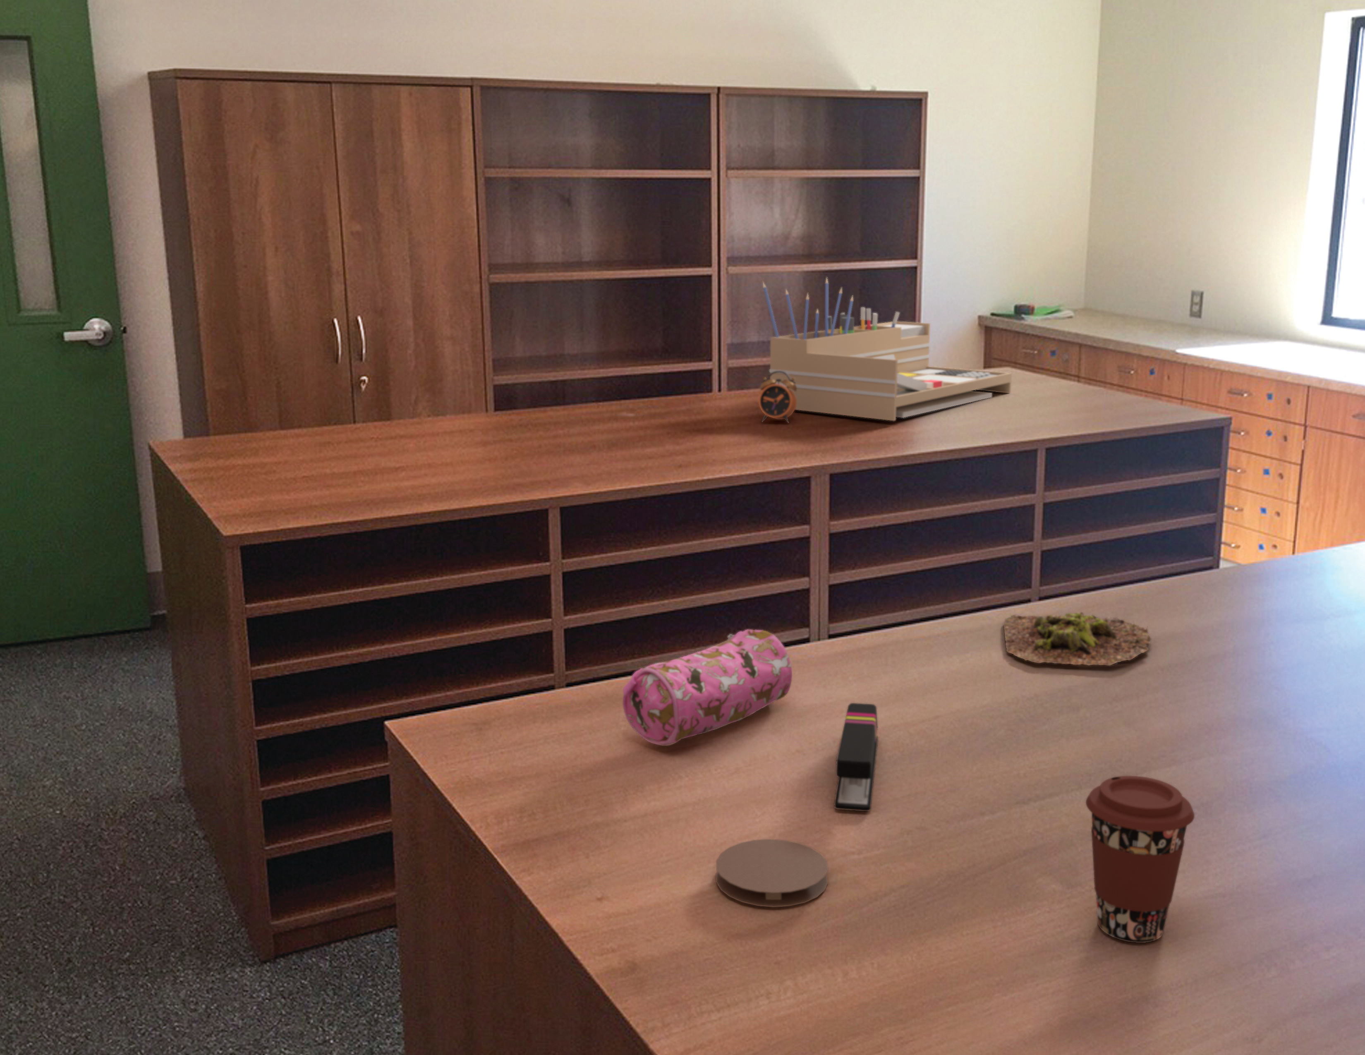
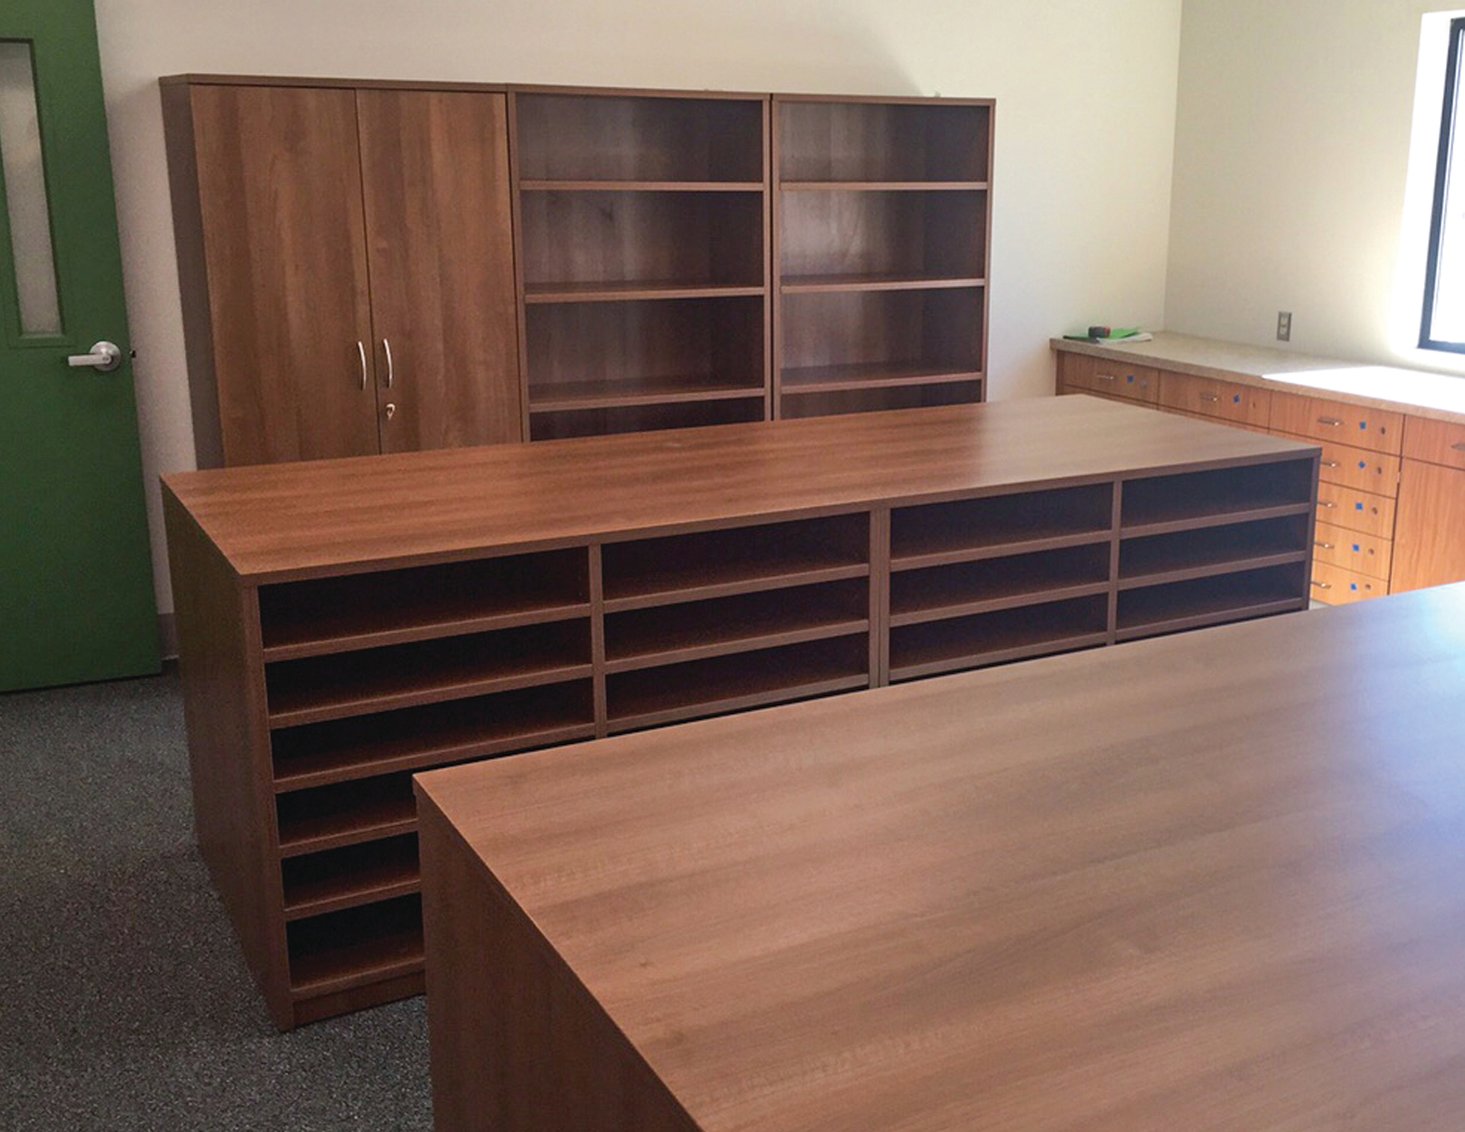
- coffee cup (1136, 859)
- pencil case (709, 685)
- coaster (771, 872)
- alarm clock (778, 397)
- stapler (858, 749)
- desk organizer (891, 339)
- succulent plant (1078, 629)
